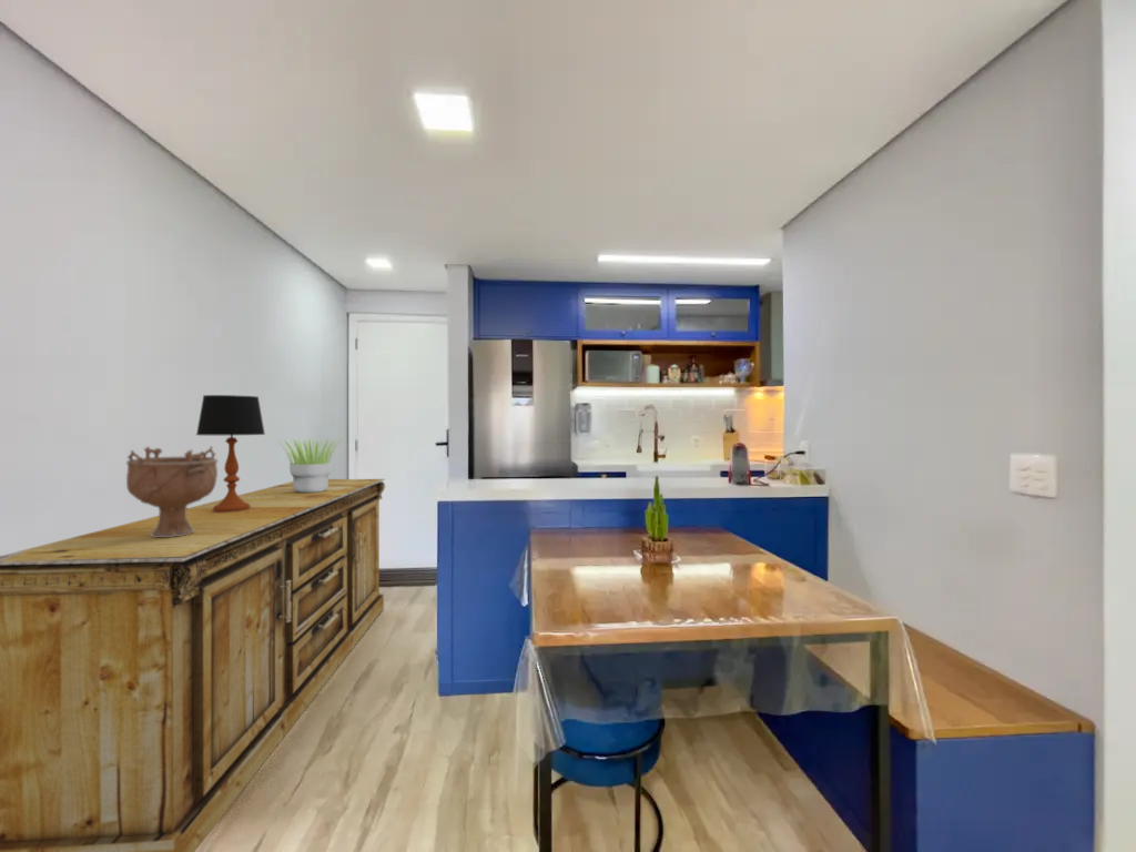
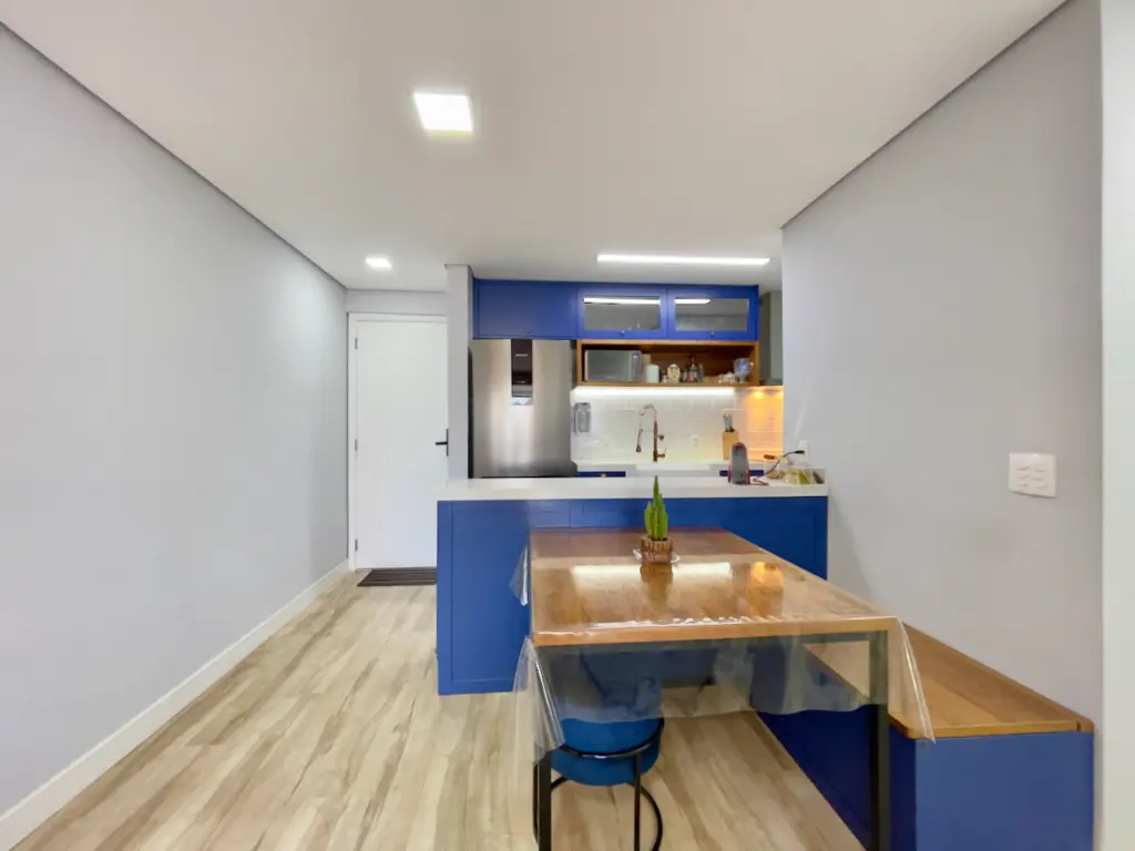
- decorative bowl (172, 490)
- sideboard (268, 595)
- potted plant (310, 464)
- table lamp (231, 453)
